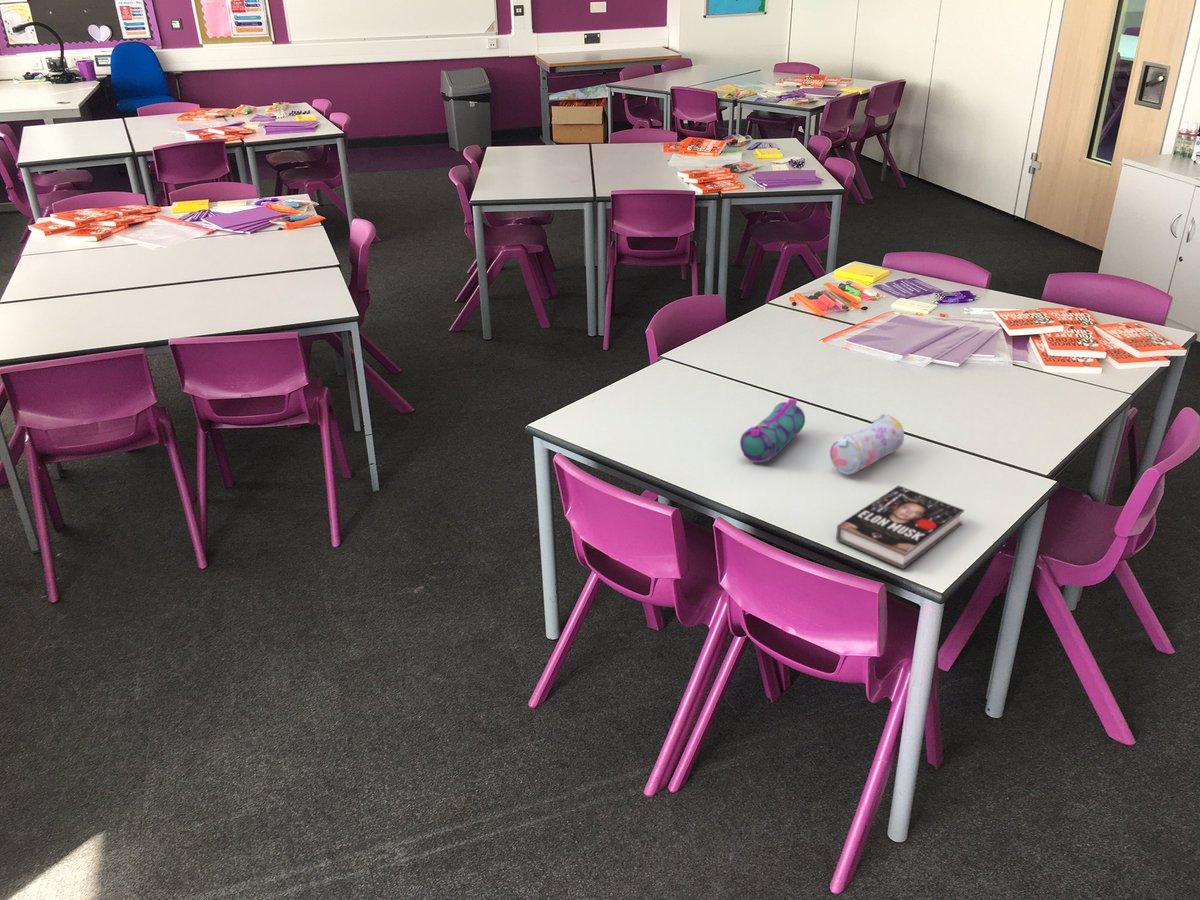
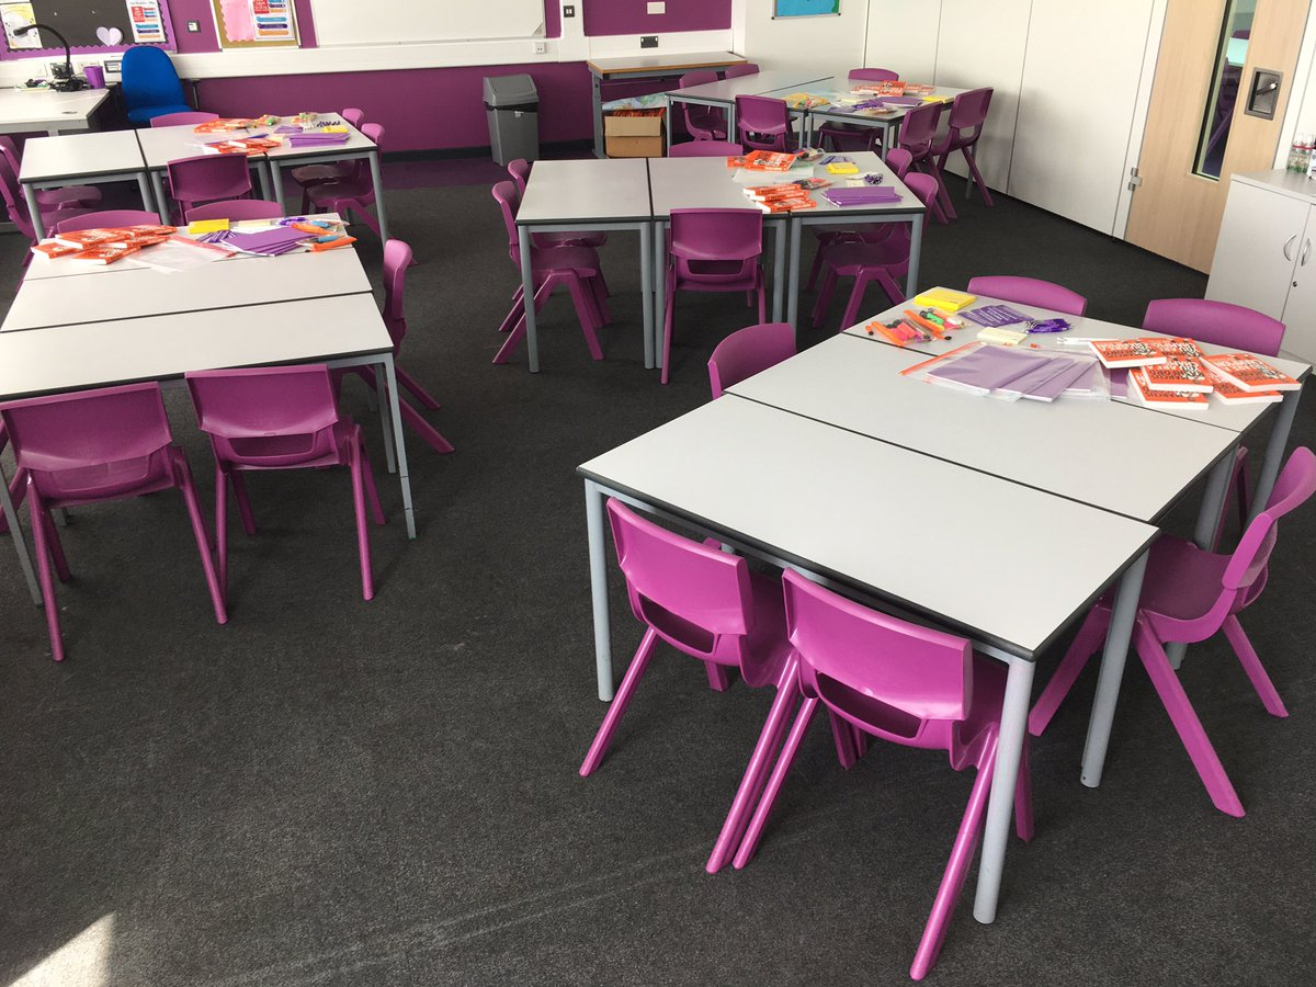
- pencil case (773, 430)
- pencil case (867, 443)
- book (900, 524)
